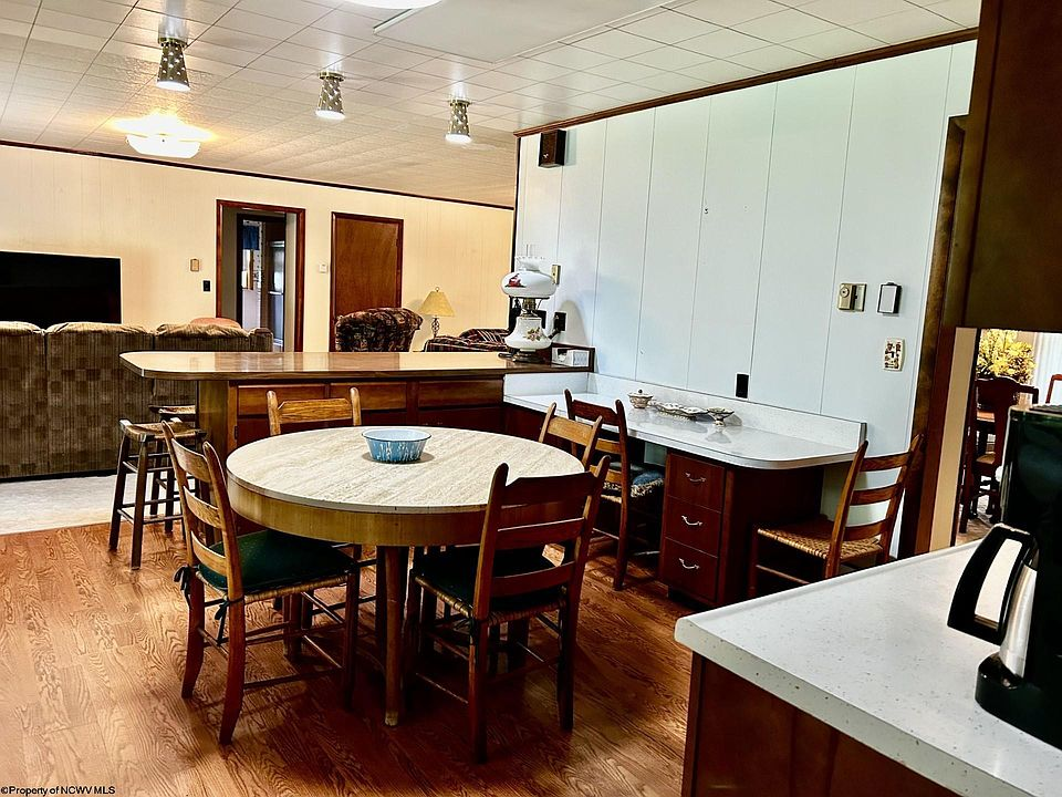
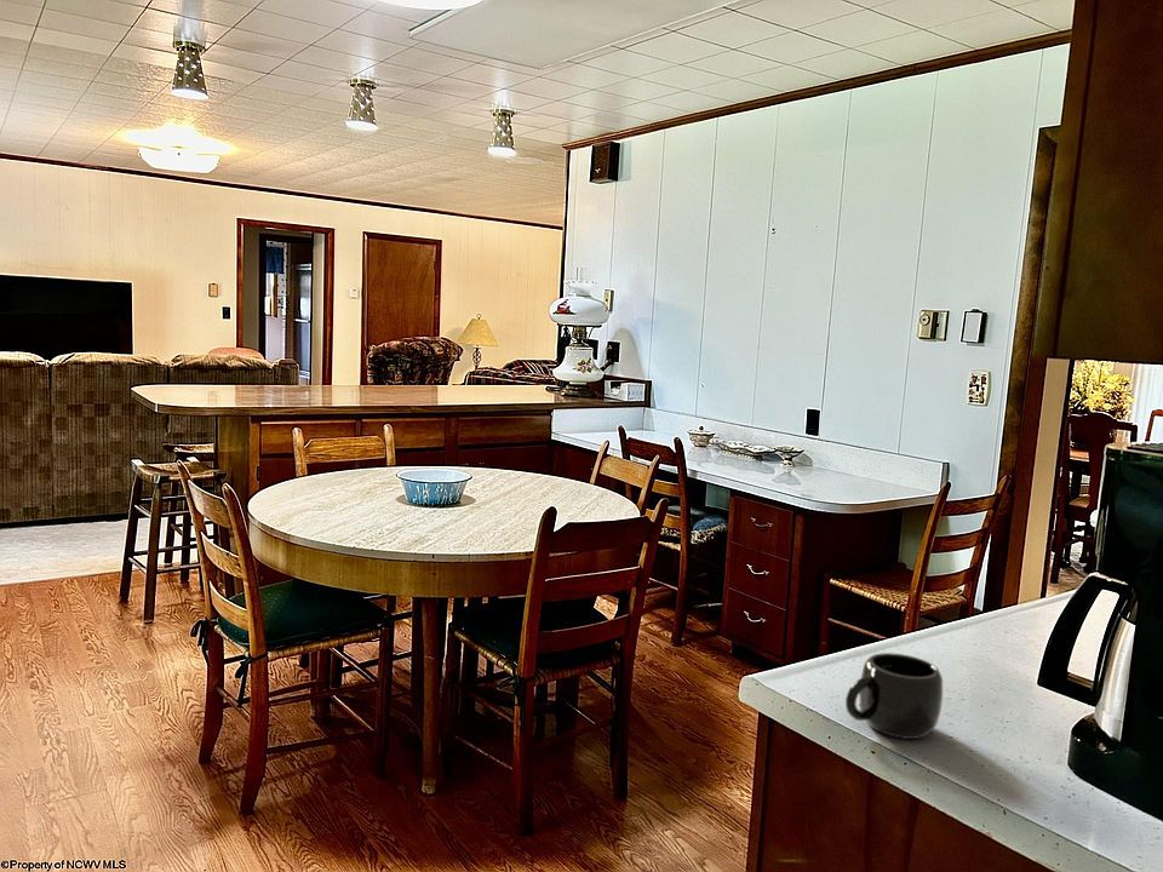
+ mug (890, 694)
